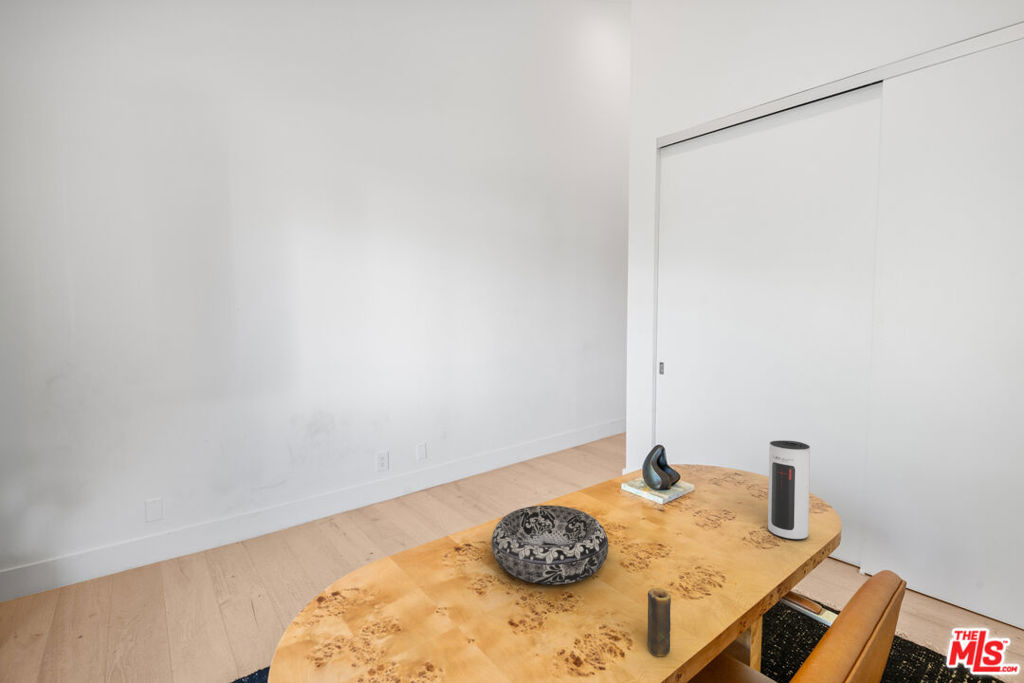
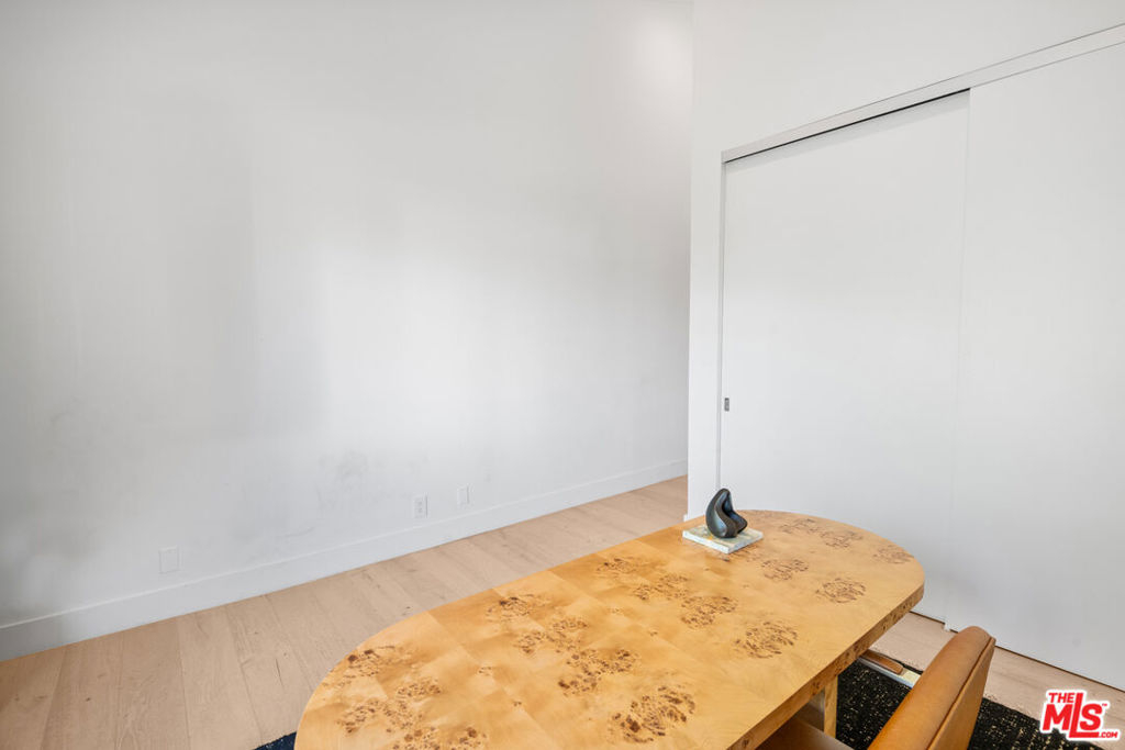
- speaker (788, 487)
- candle (658, 621)
- decorative bowl (549, 542)
